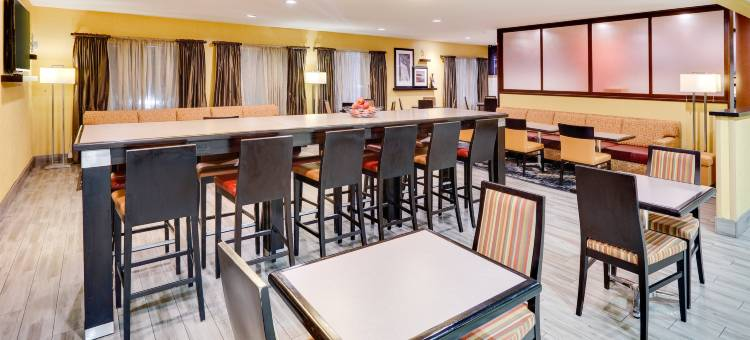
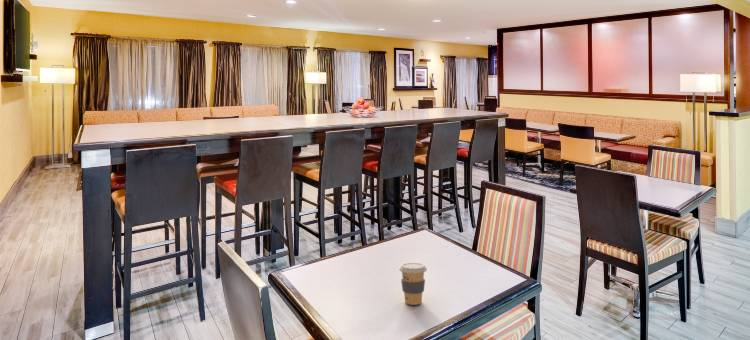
+ coffee cup (413, 283)
